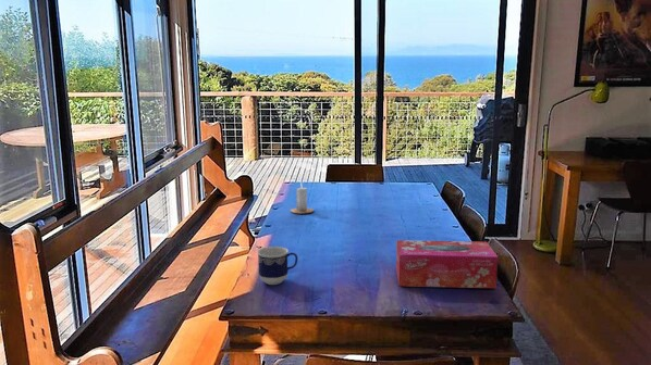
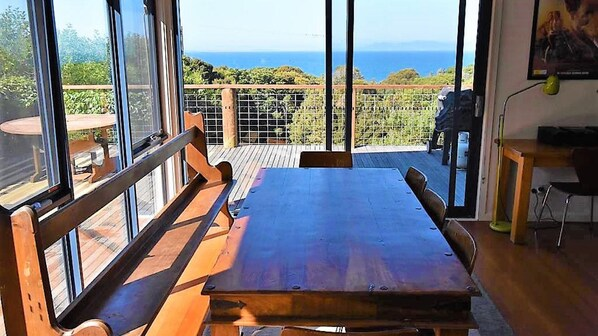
- tissue box (444, 263)
- candle (302, 194)
- cup (278, 266)
